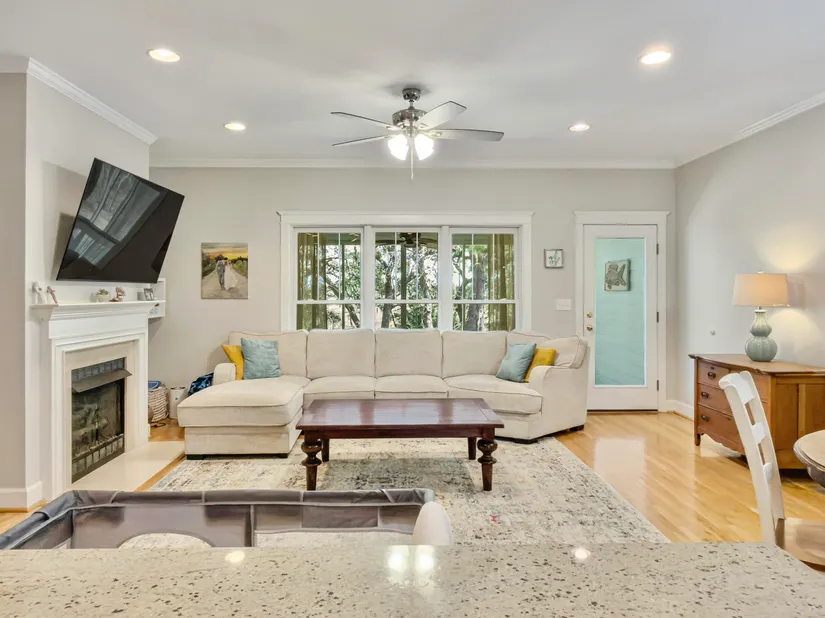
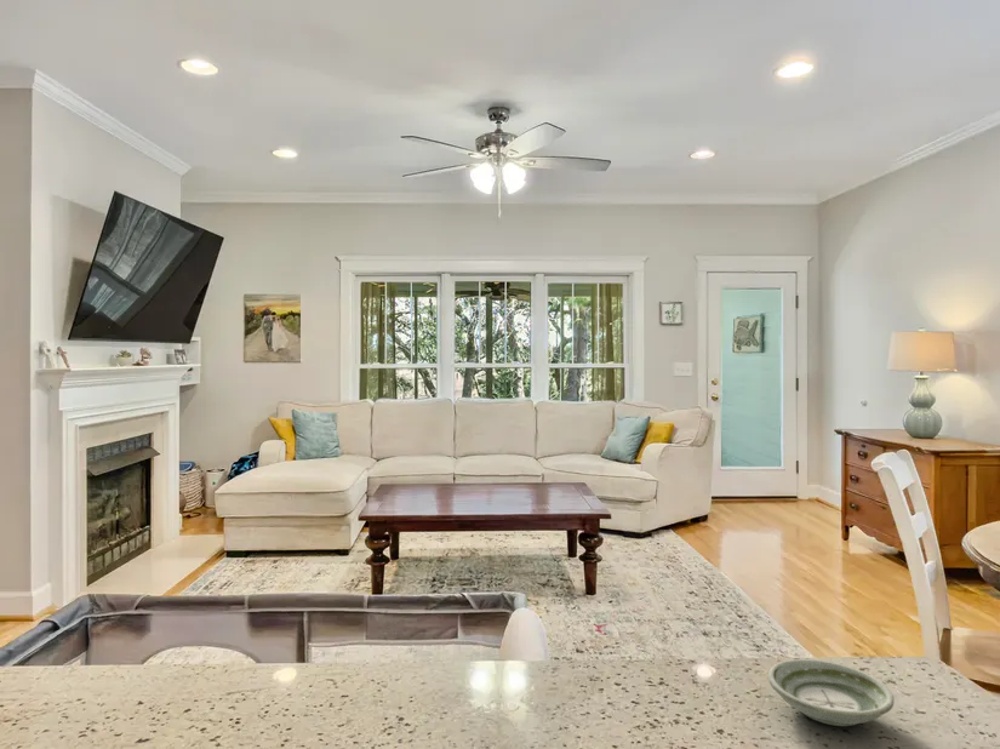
+ saucer (828, 696)
